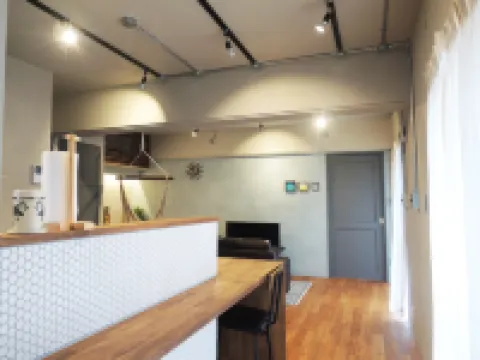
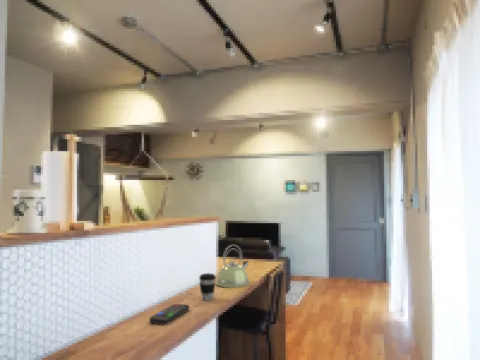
+ coffee cup (207, 286)
+ remote control (170, 313)
+ kettle (234, 263)
